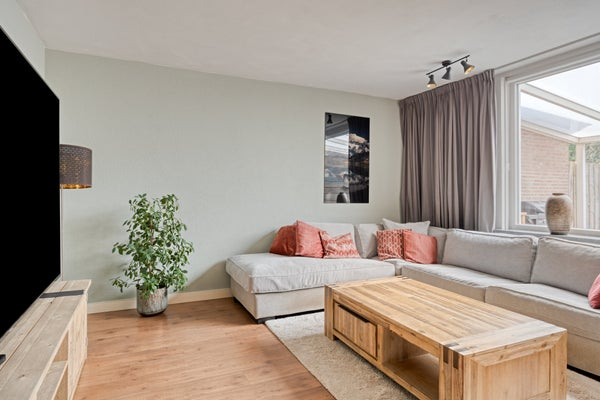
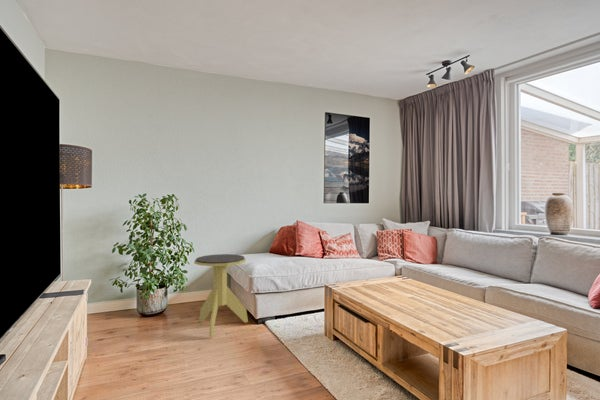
+ side table (221, 291)
